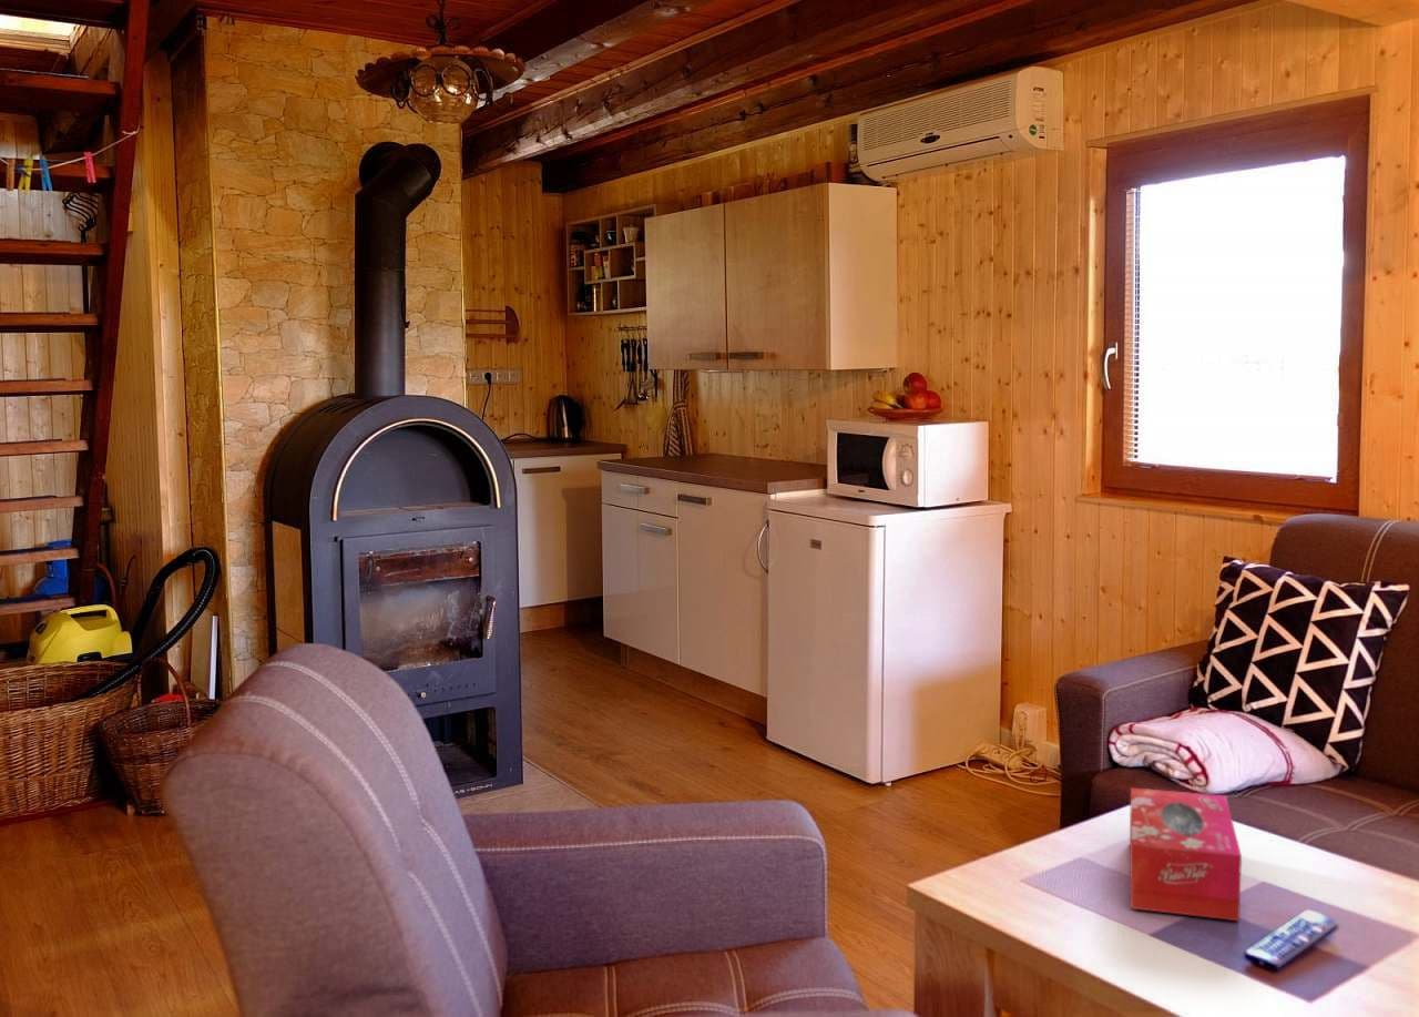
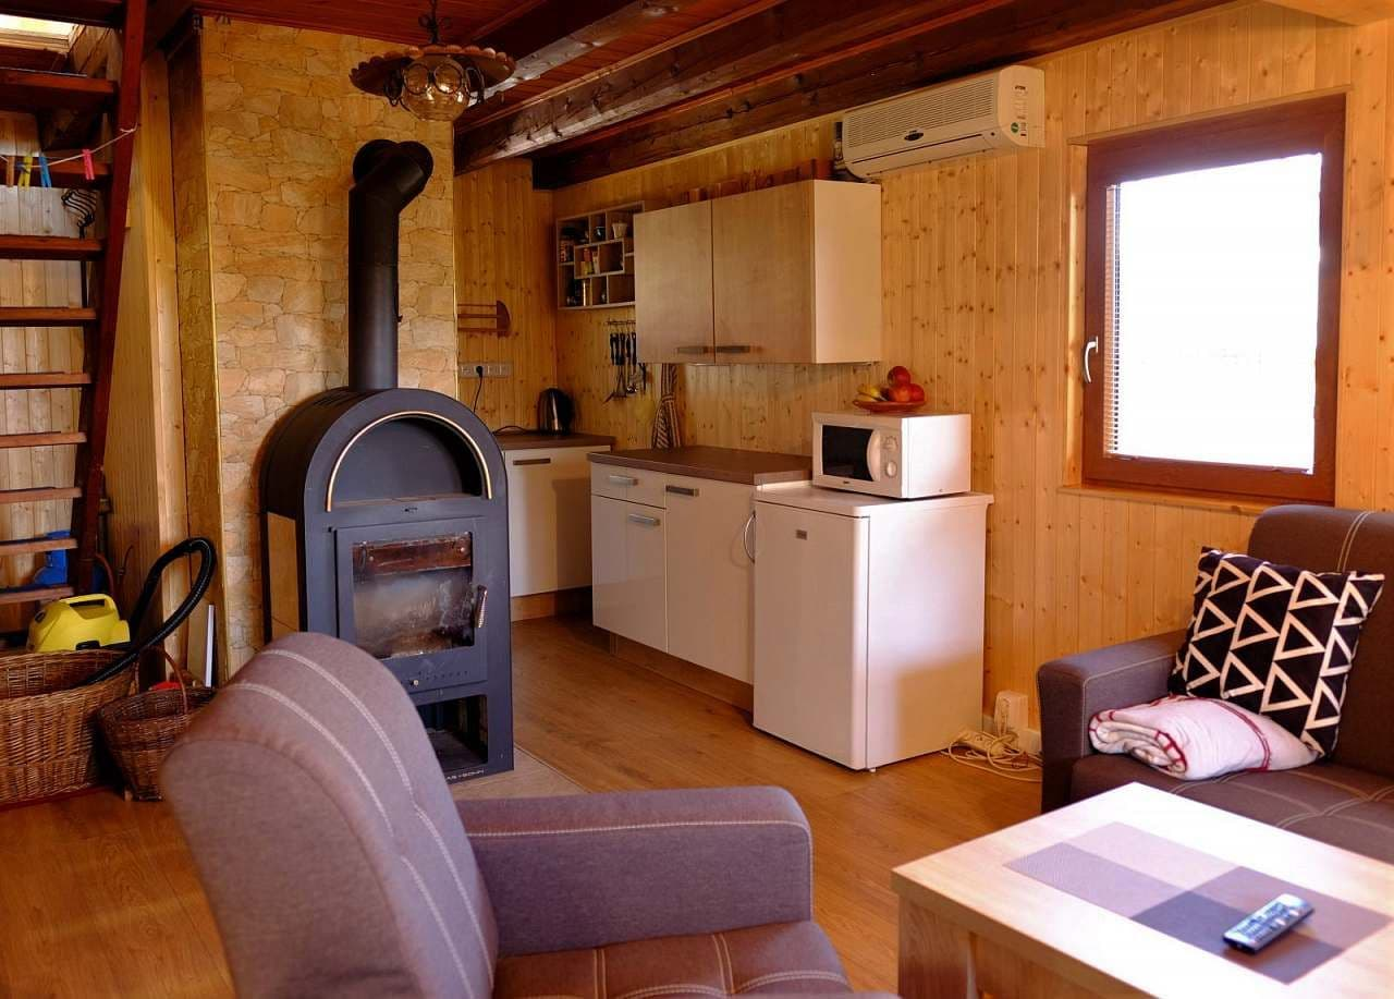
- tissue box (1181, 848)
